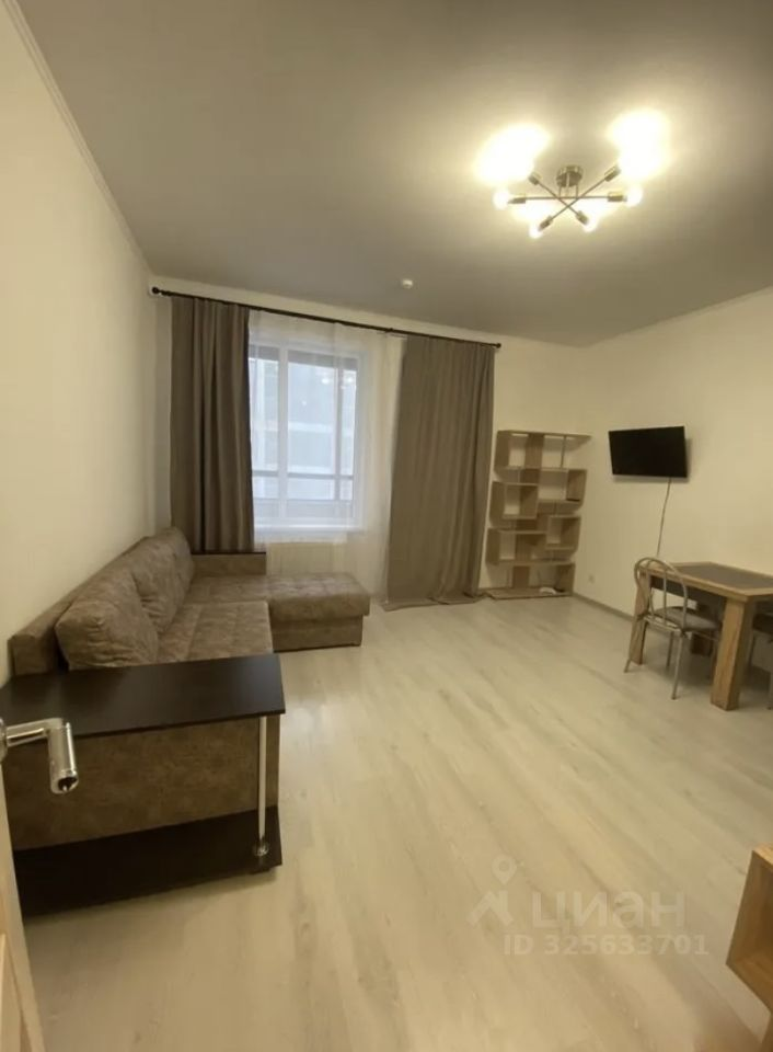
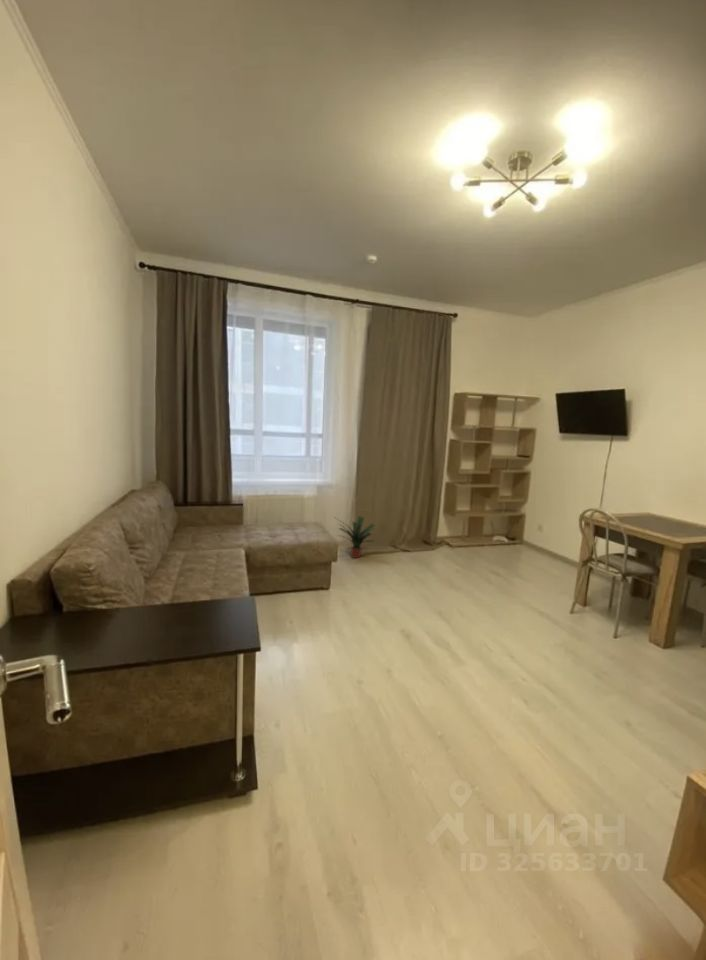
+ potted plant (354, 536)
